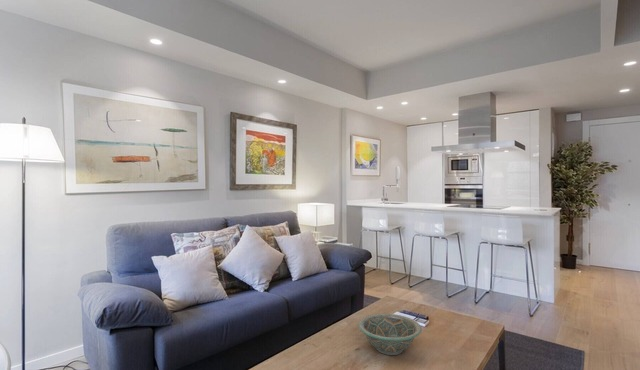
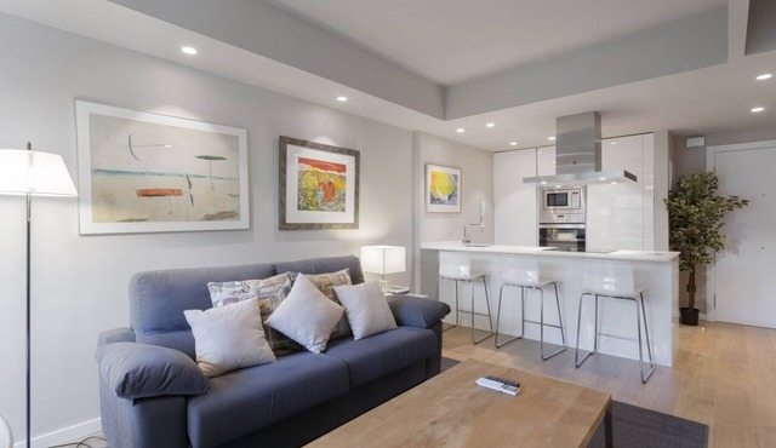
- decorative bowl (389, 336)
